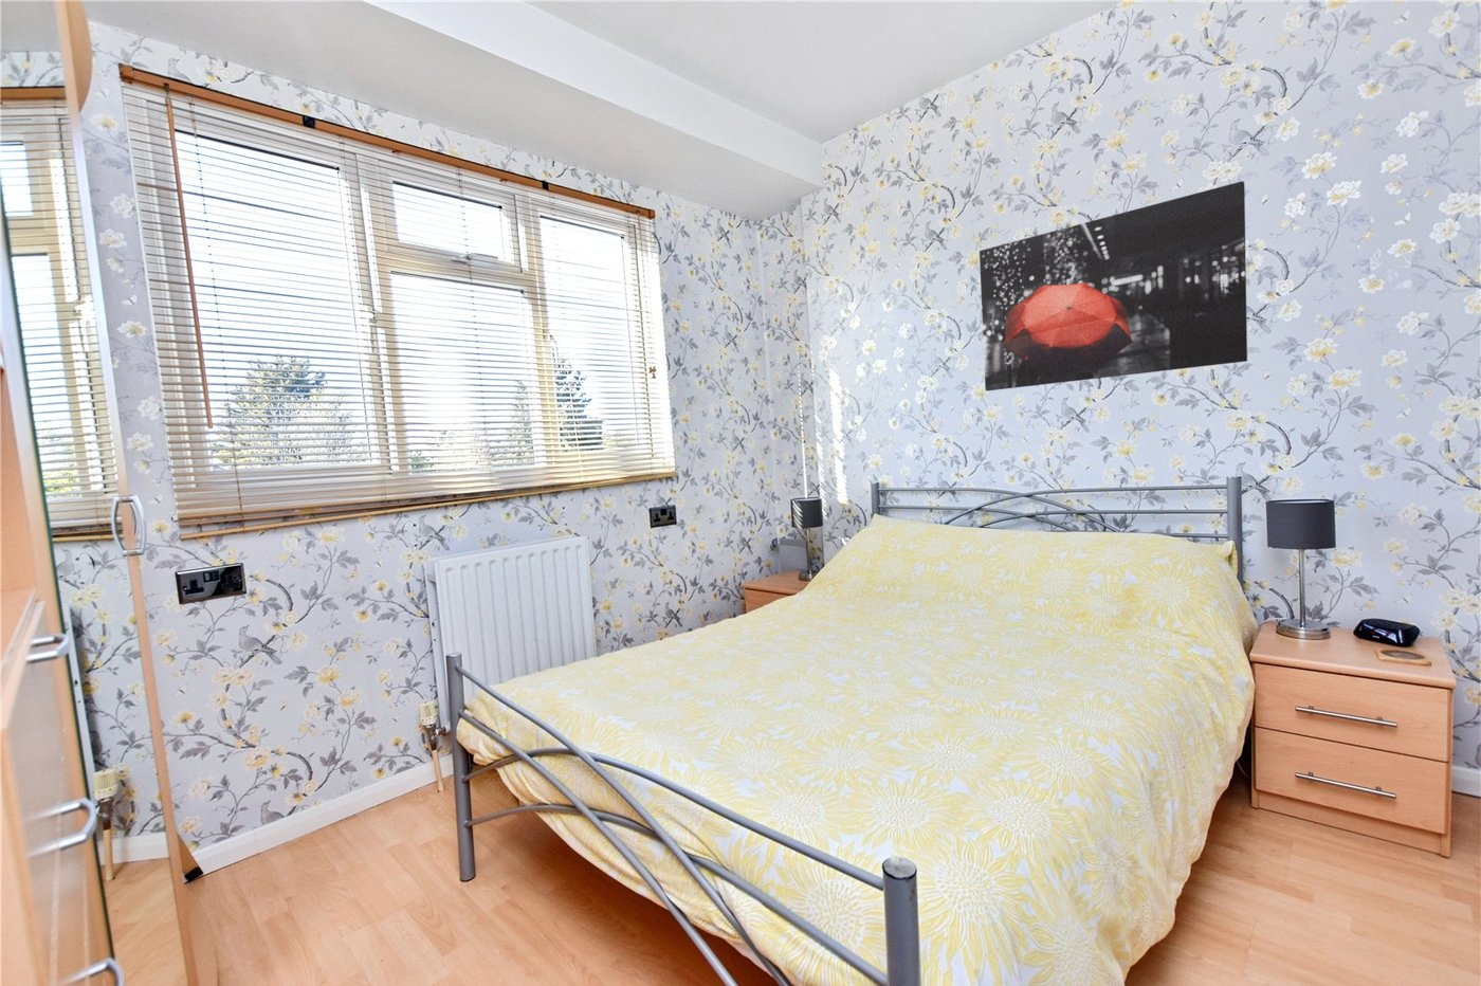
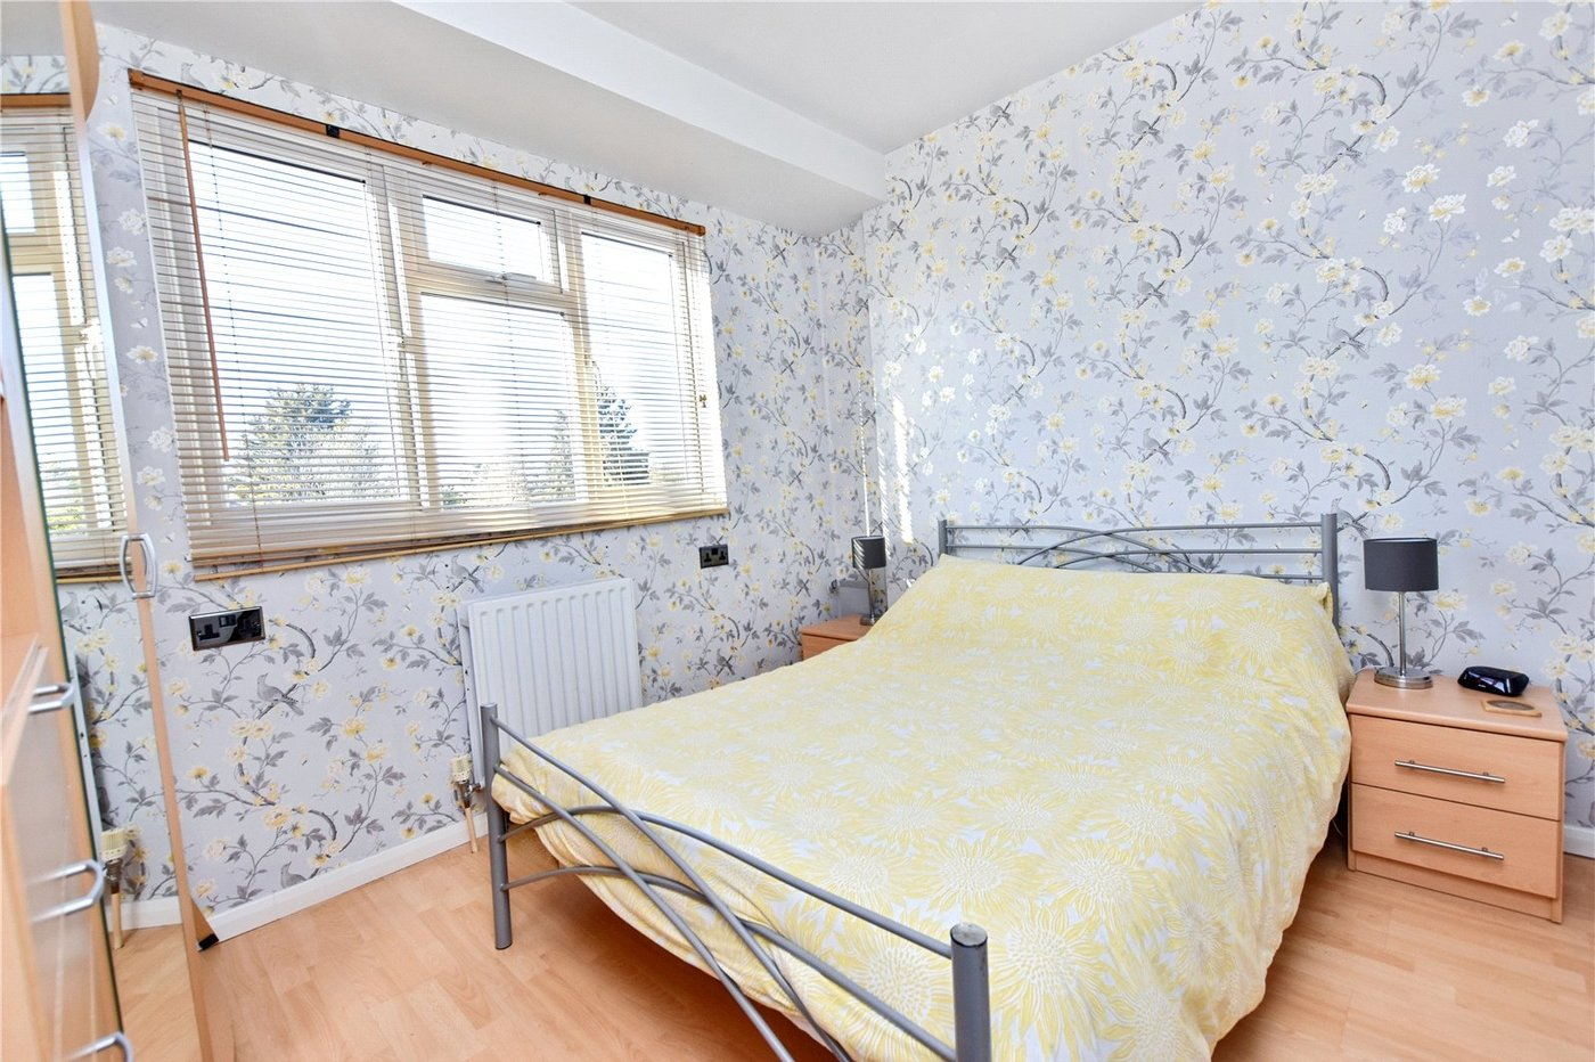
- wall art (1098, 299)
